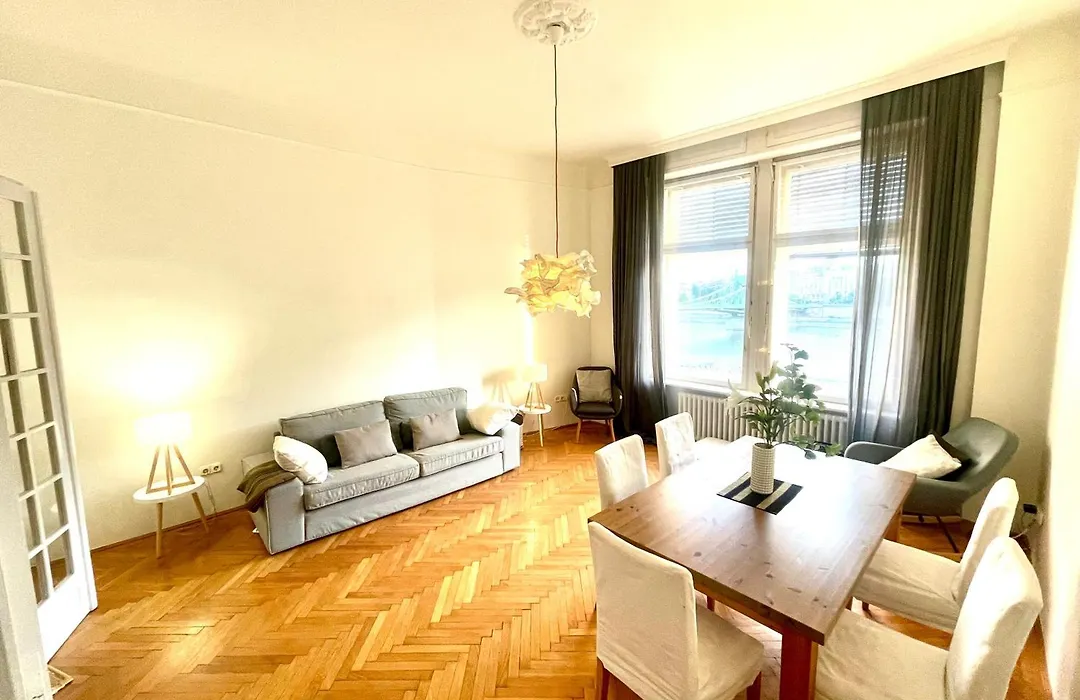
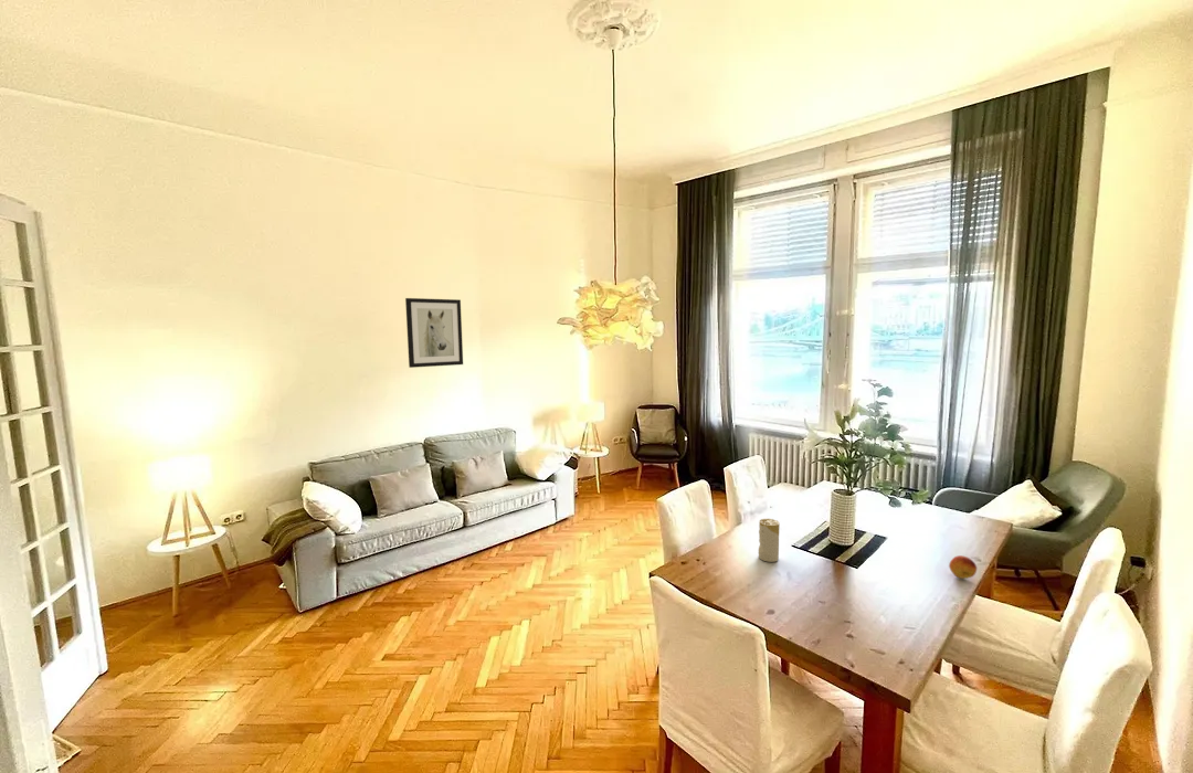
+ wall art (435, 332)
+ fruit (962, 566)
+ candle (768, 539)
